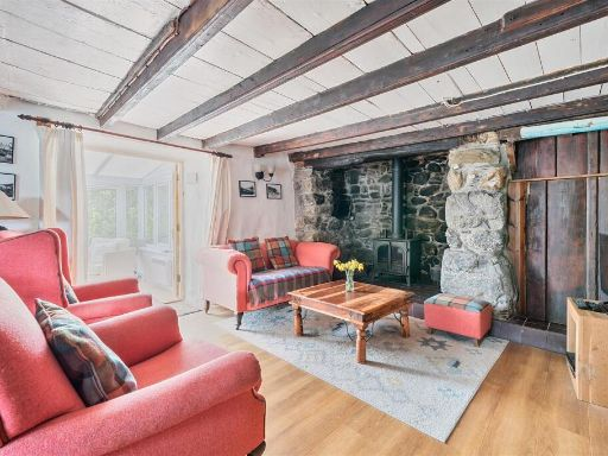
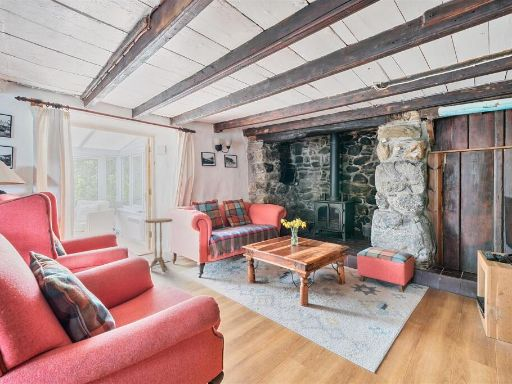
+ side table (160, 244)
